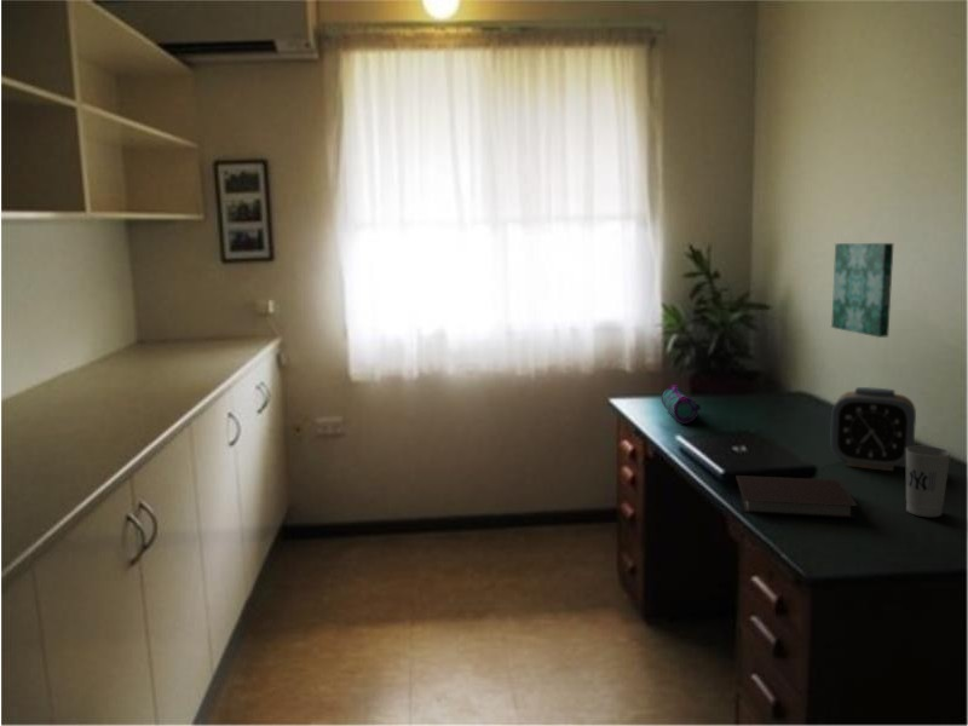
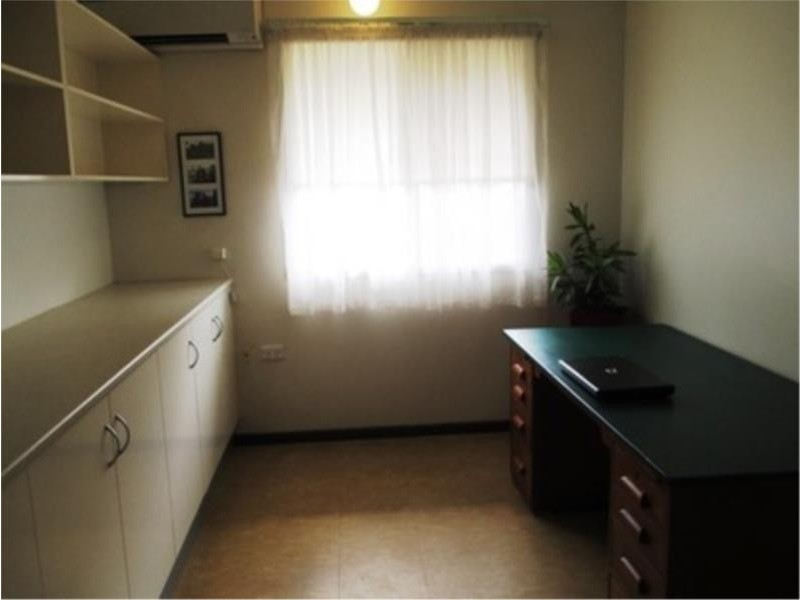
- notebook (791, 495)
- wall art (860, 288)
- pencil case (679, 403)
- alarm clock (872, 427)
- cup (926, 482)
